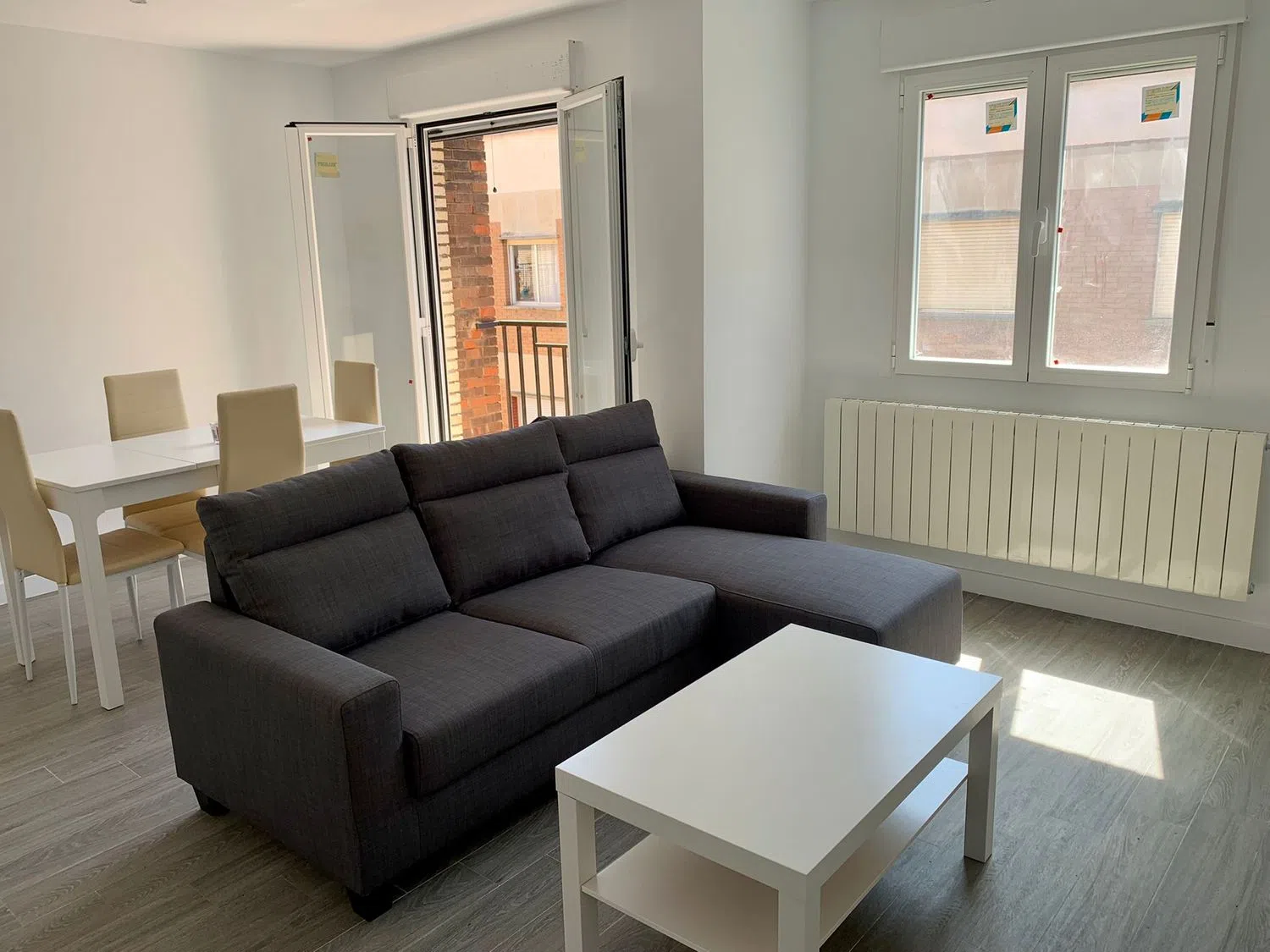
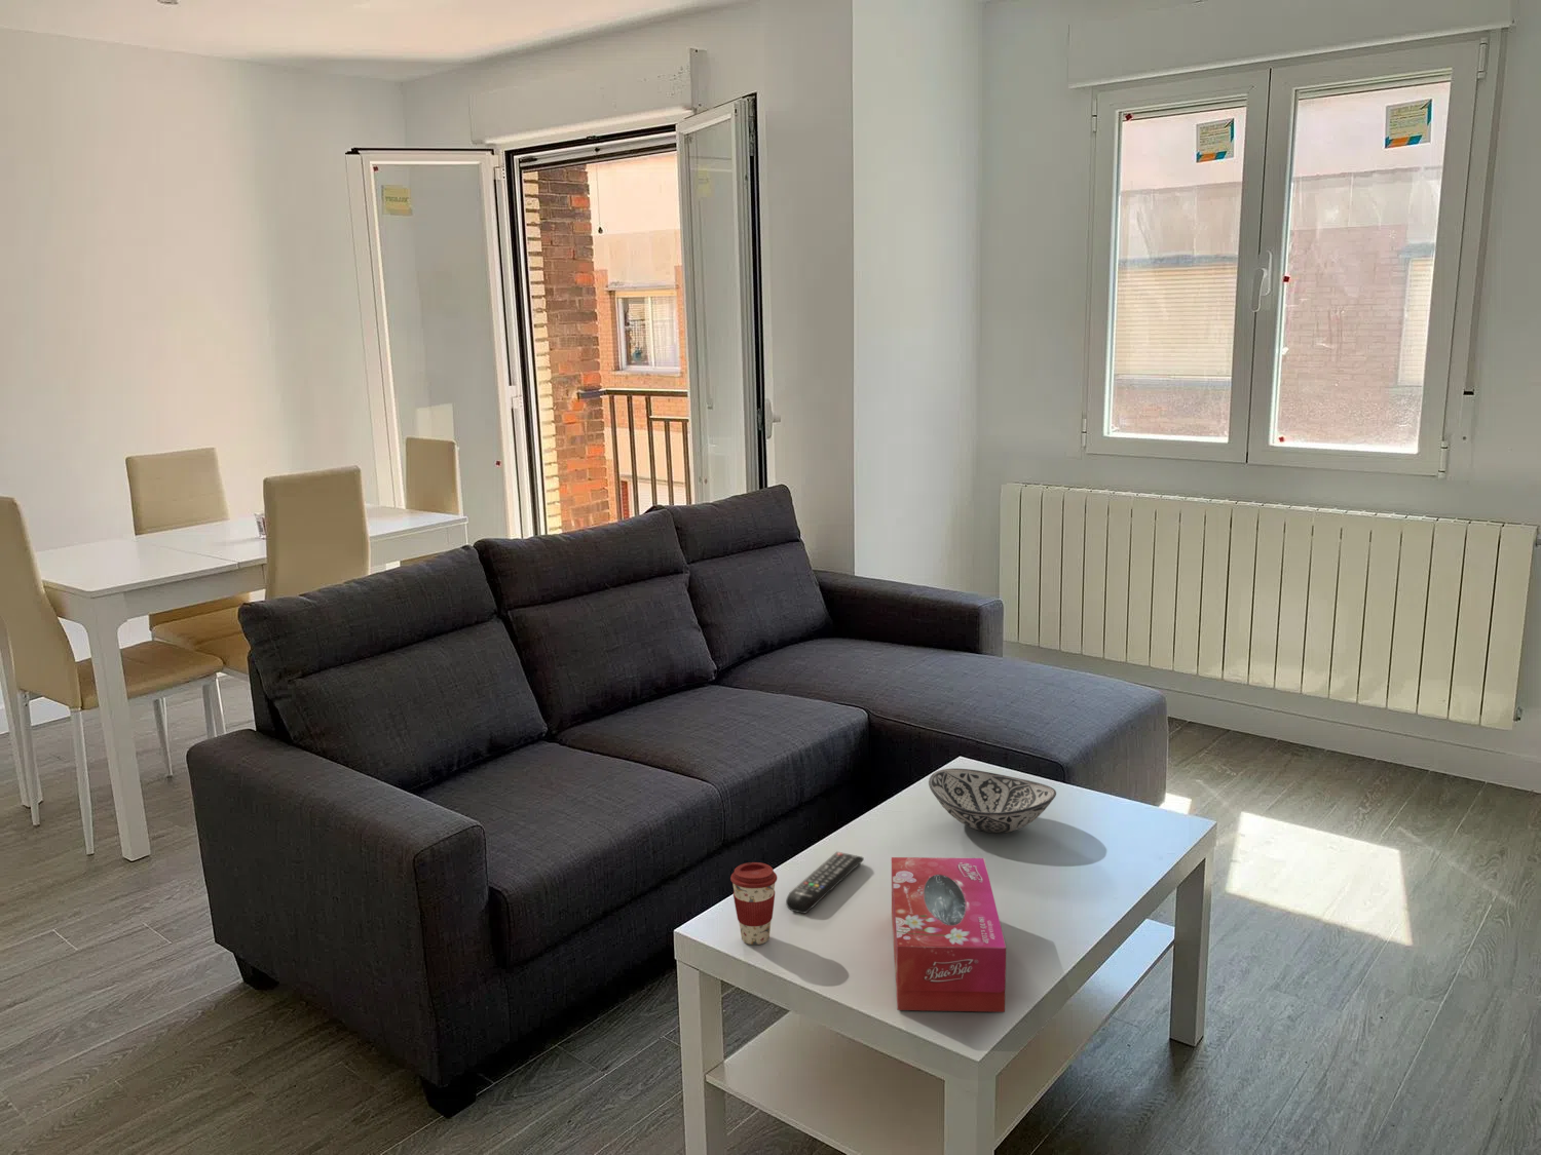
+ tissue box (943, 928)
+ decorative bowl (990, 804)
+ remote control (826, 878)
+ coffee cup (754, 904)
